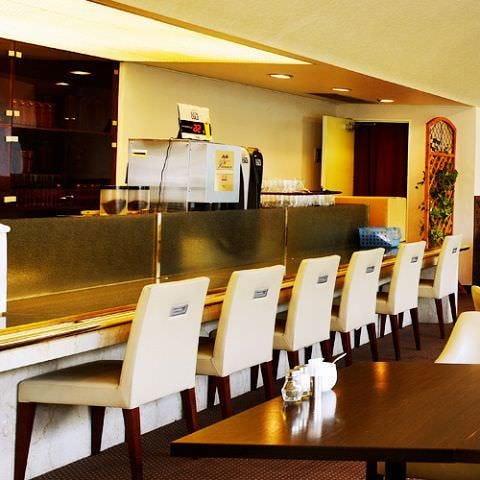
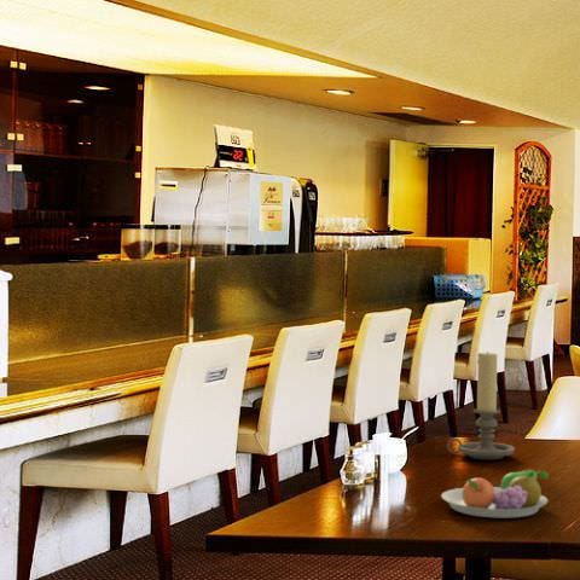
+ candle holder (481, 404)
+ fruit bowl (498, 487)
